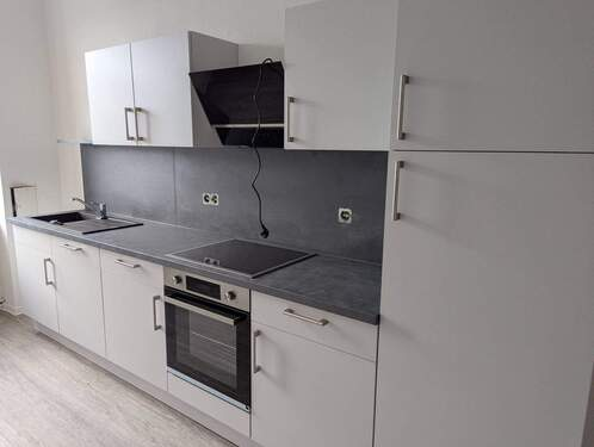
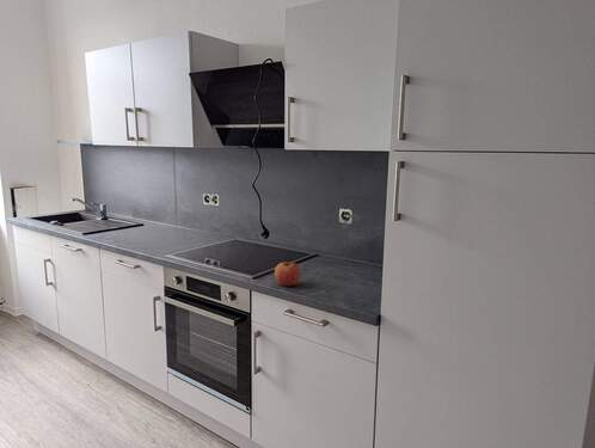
+ apple (287, 272)
